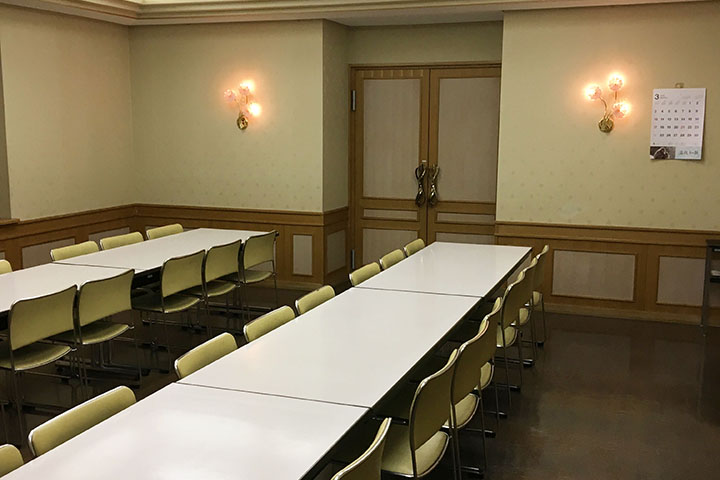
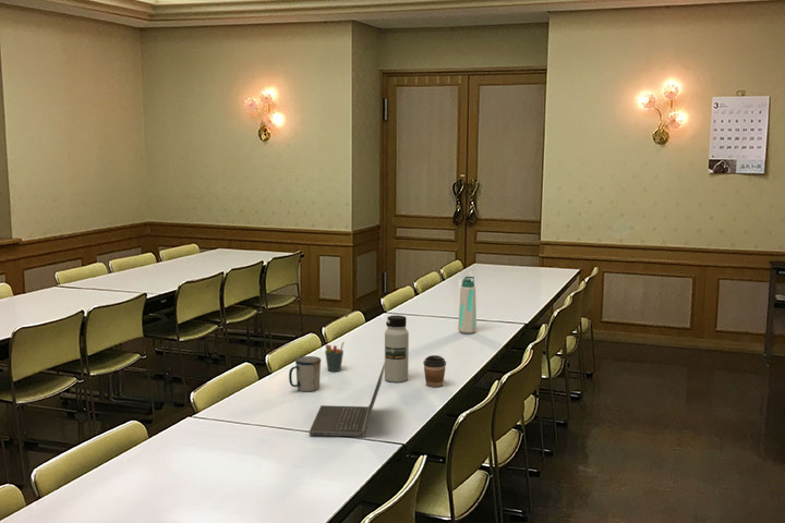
+ water bottle (396, 348)
+ laptop computer (349, 406)
+ water bottle (468, 304)
+ pen holder (334, 355)
+ coffee cup (434, 369)
+ mug (305, 374)
